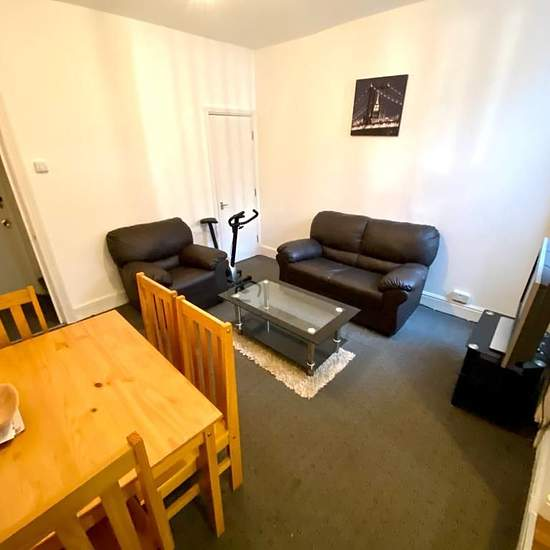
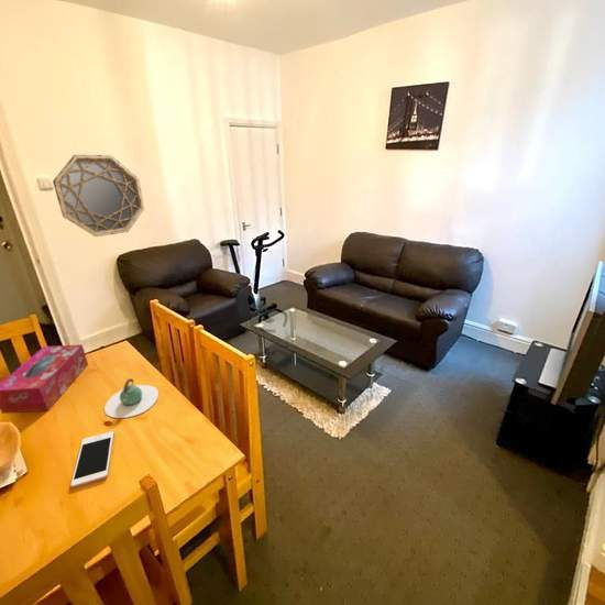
+ tissue box (45, 375)
+ home mirror (102, 196)
+ teapot (130, 391)
+ cell phone (94, 457)
